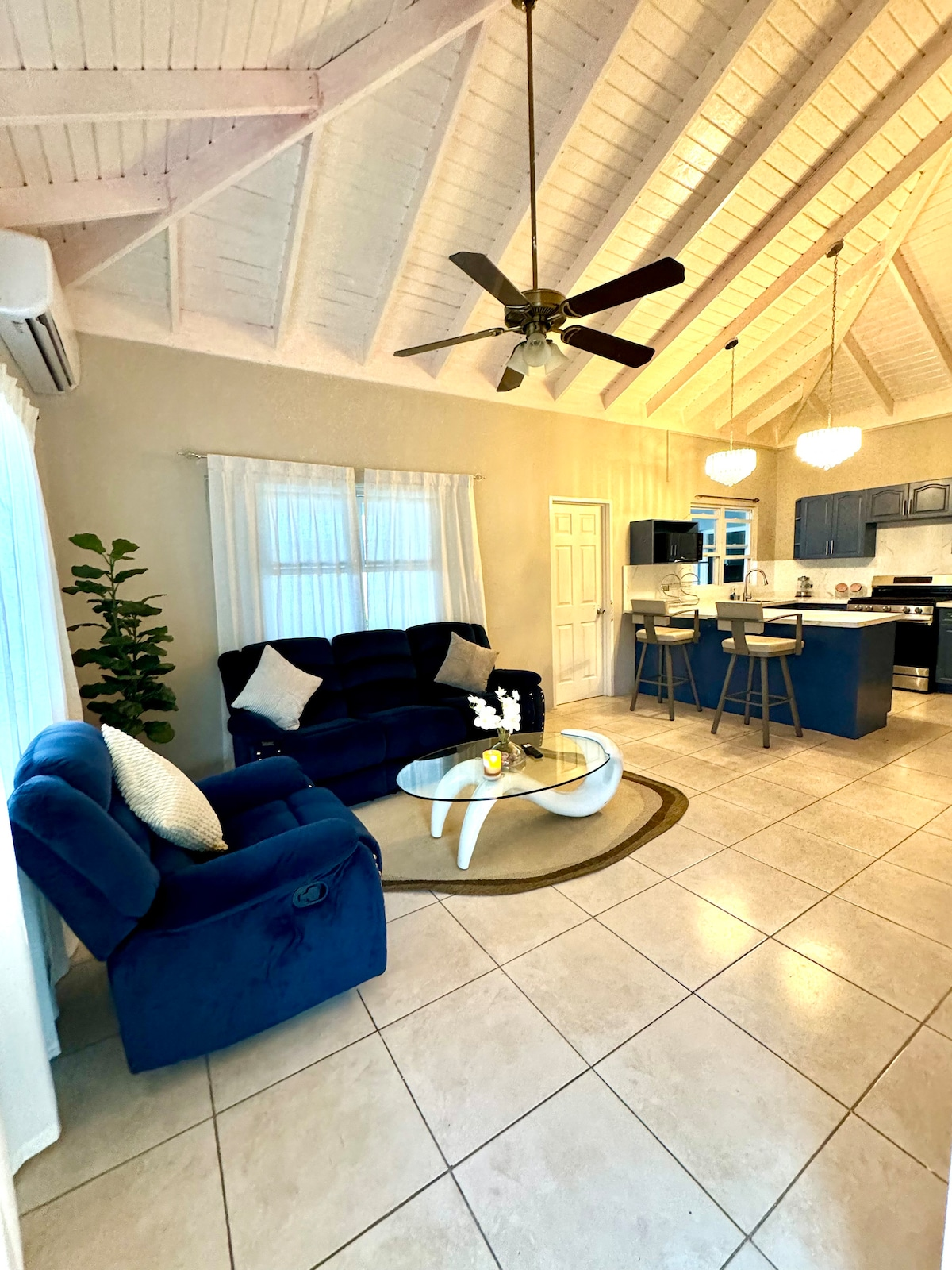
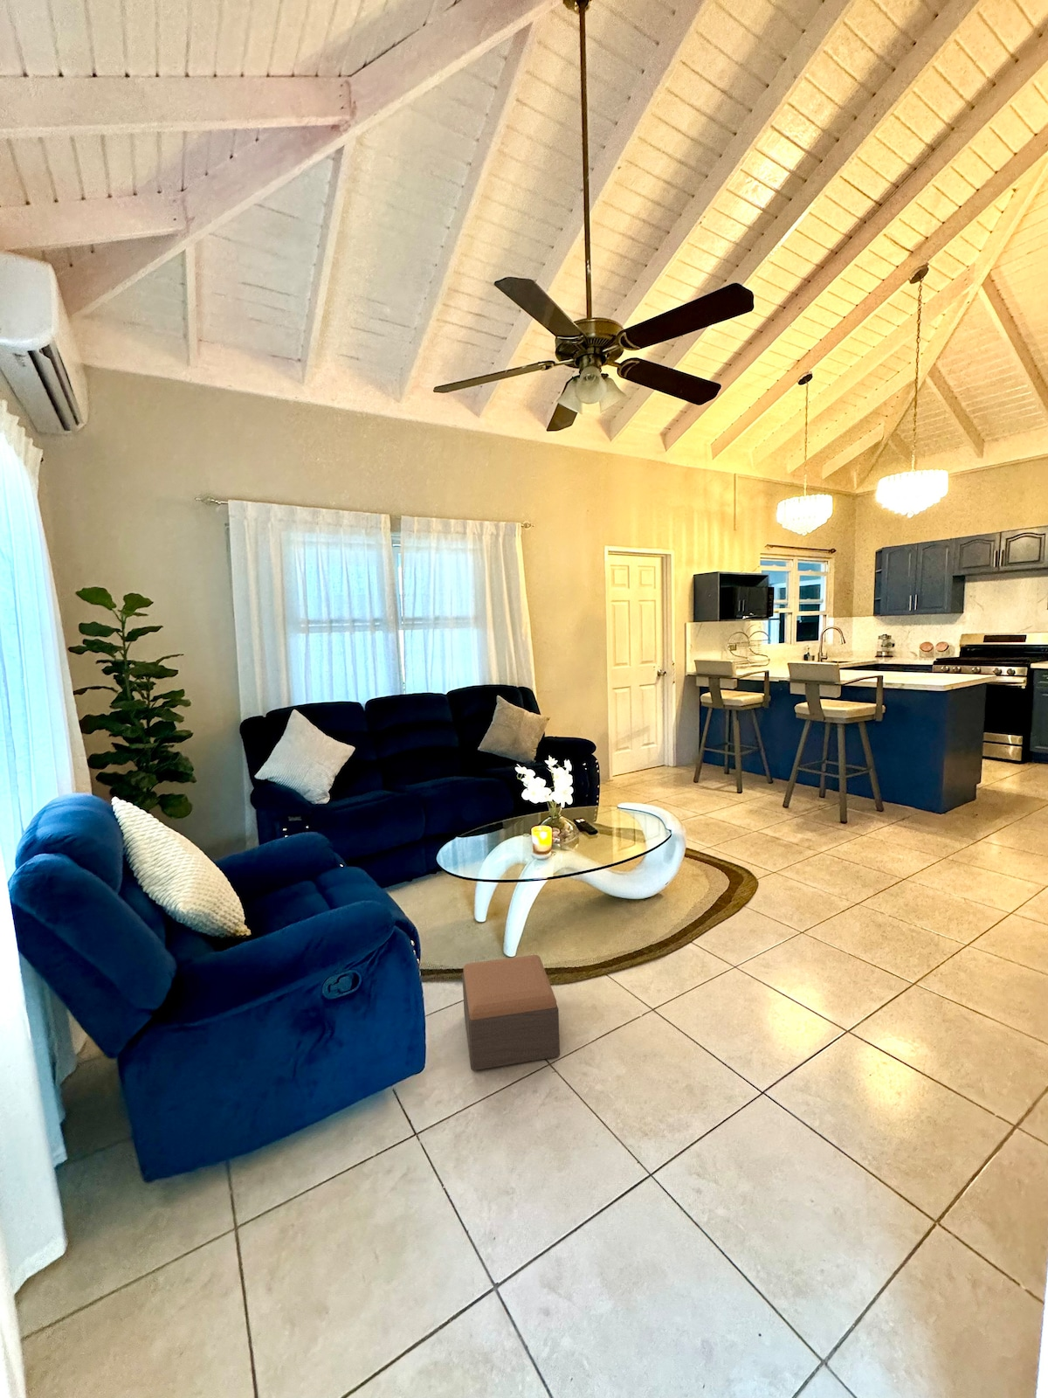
+ footstool (509, 1006)
